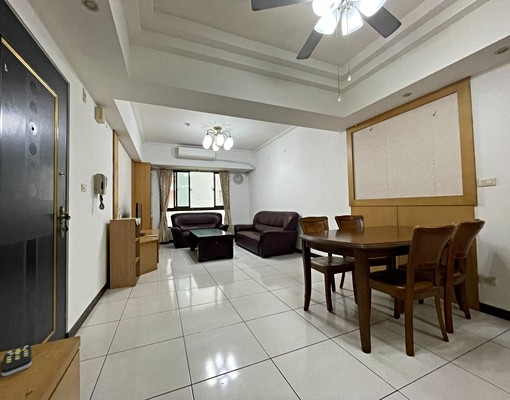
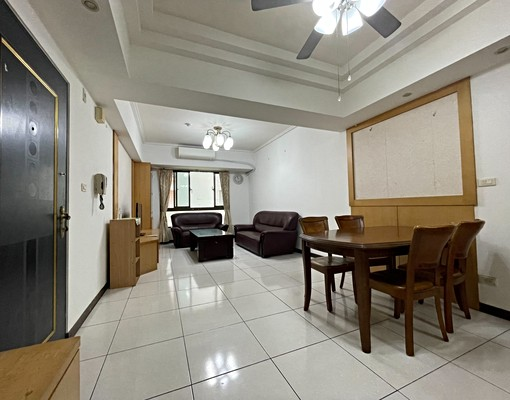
- remote control (17, 359)
